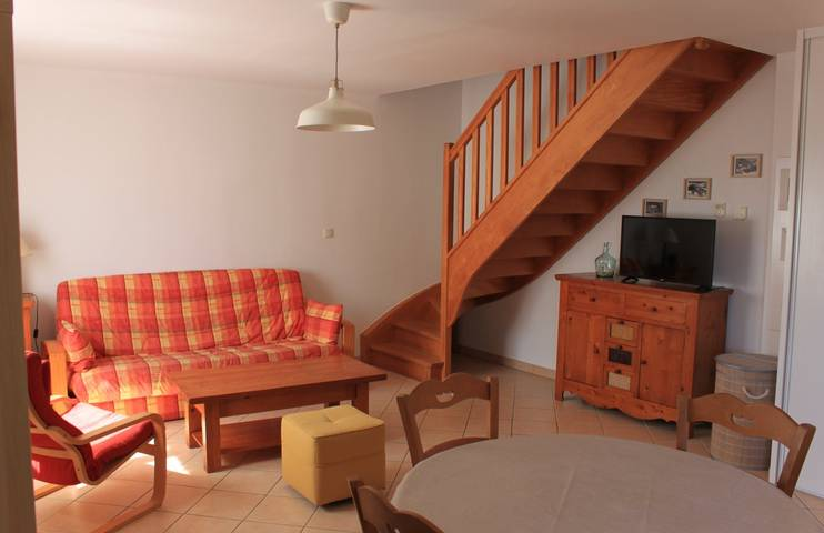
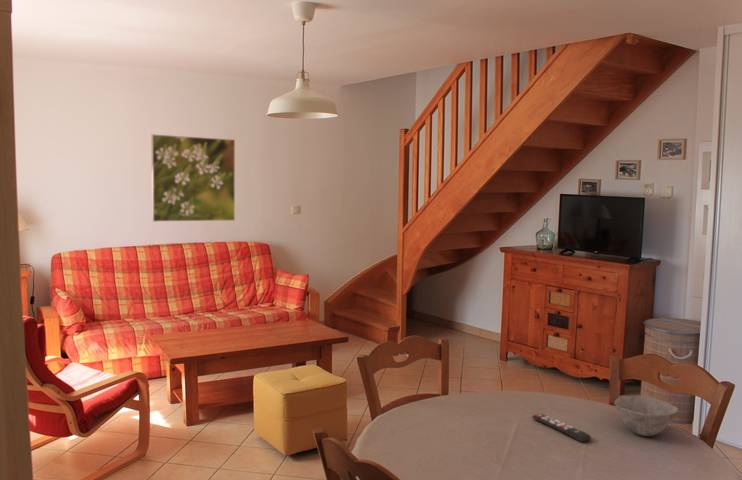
+ remote control (560, 426)
+ bowl (645, 419)
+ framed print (194, 179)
